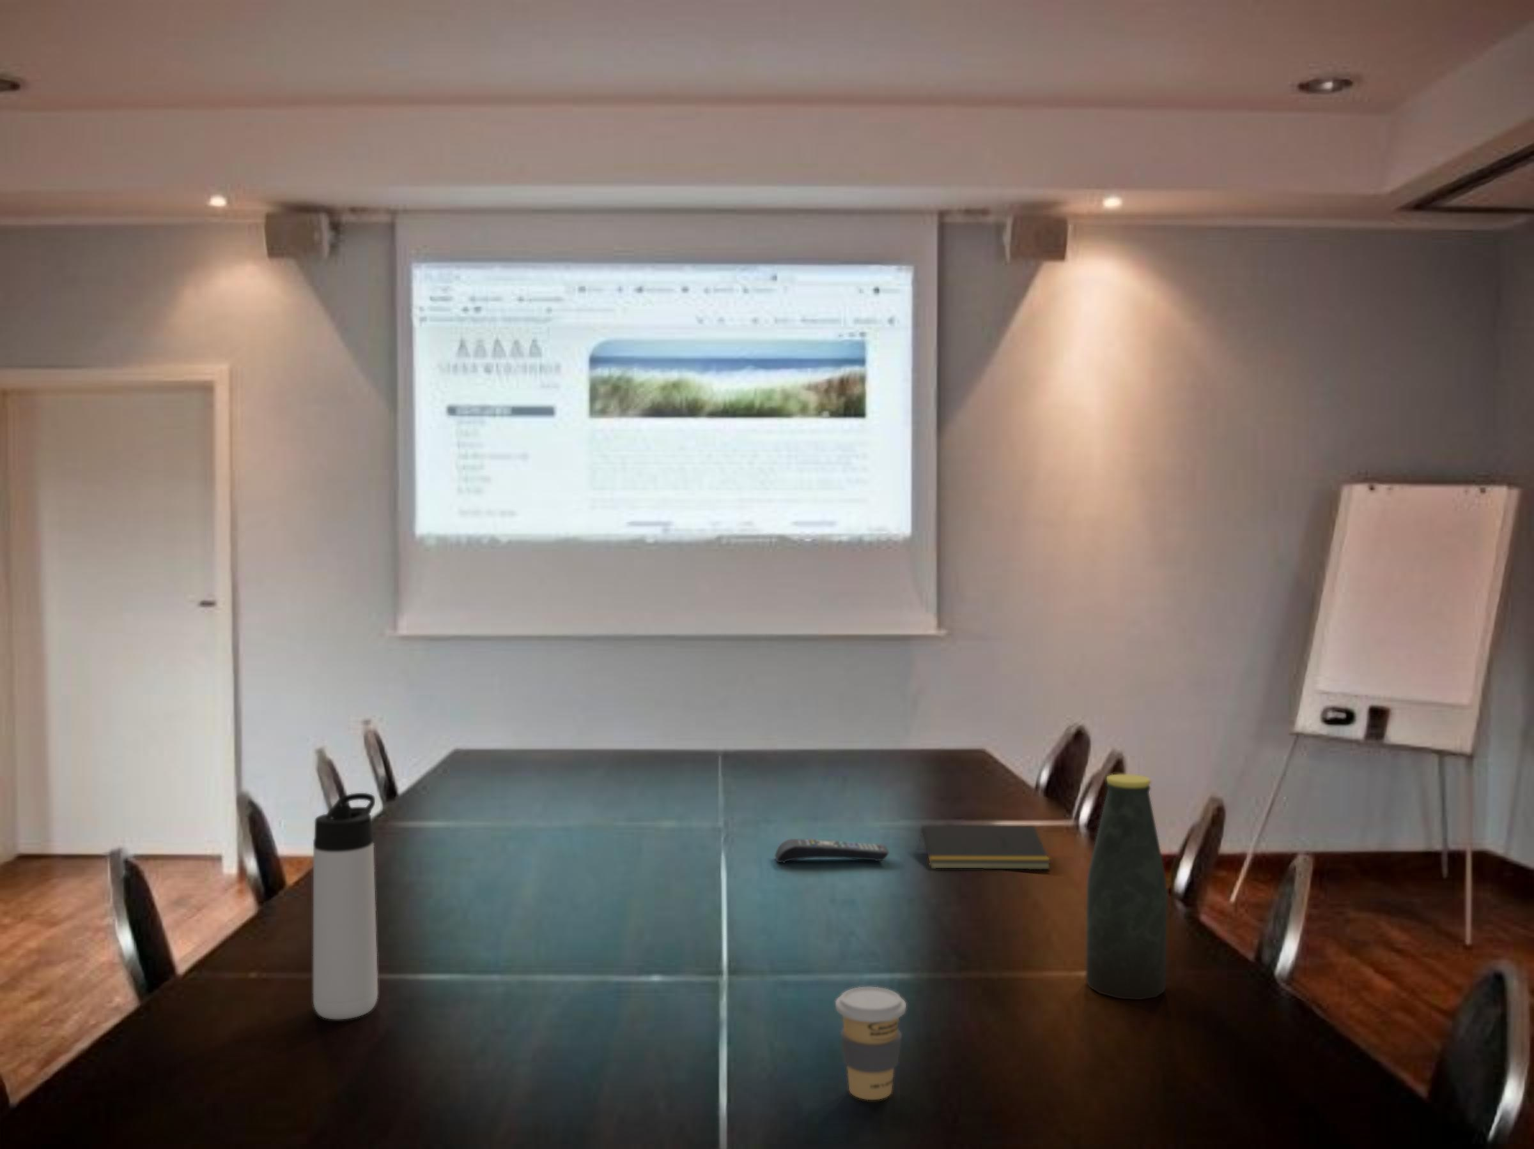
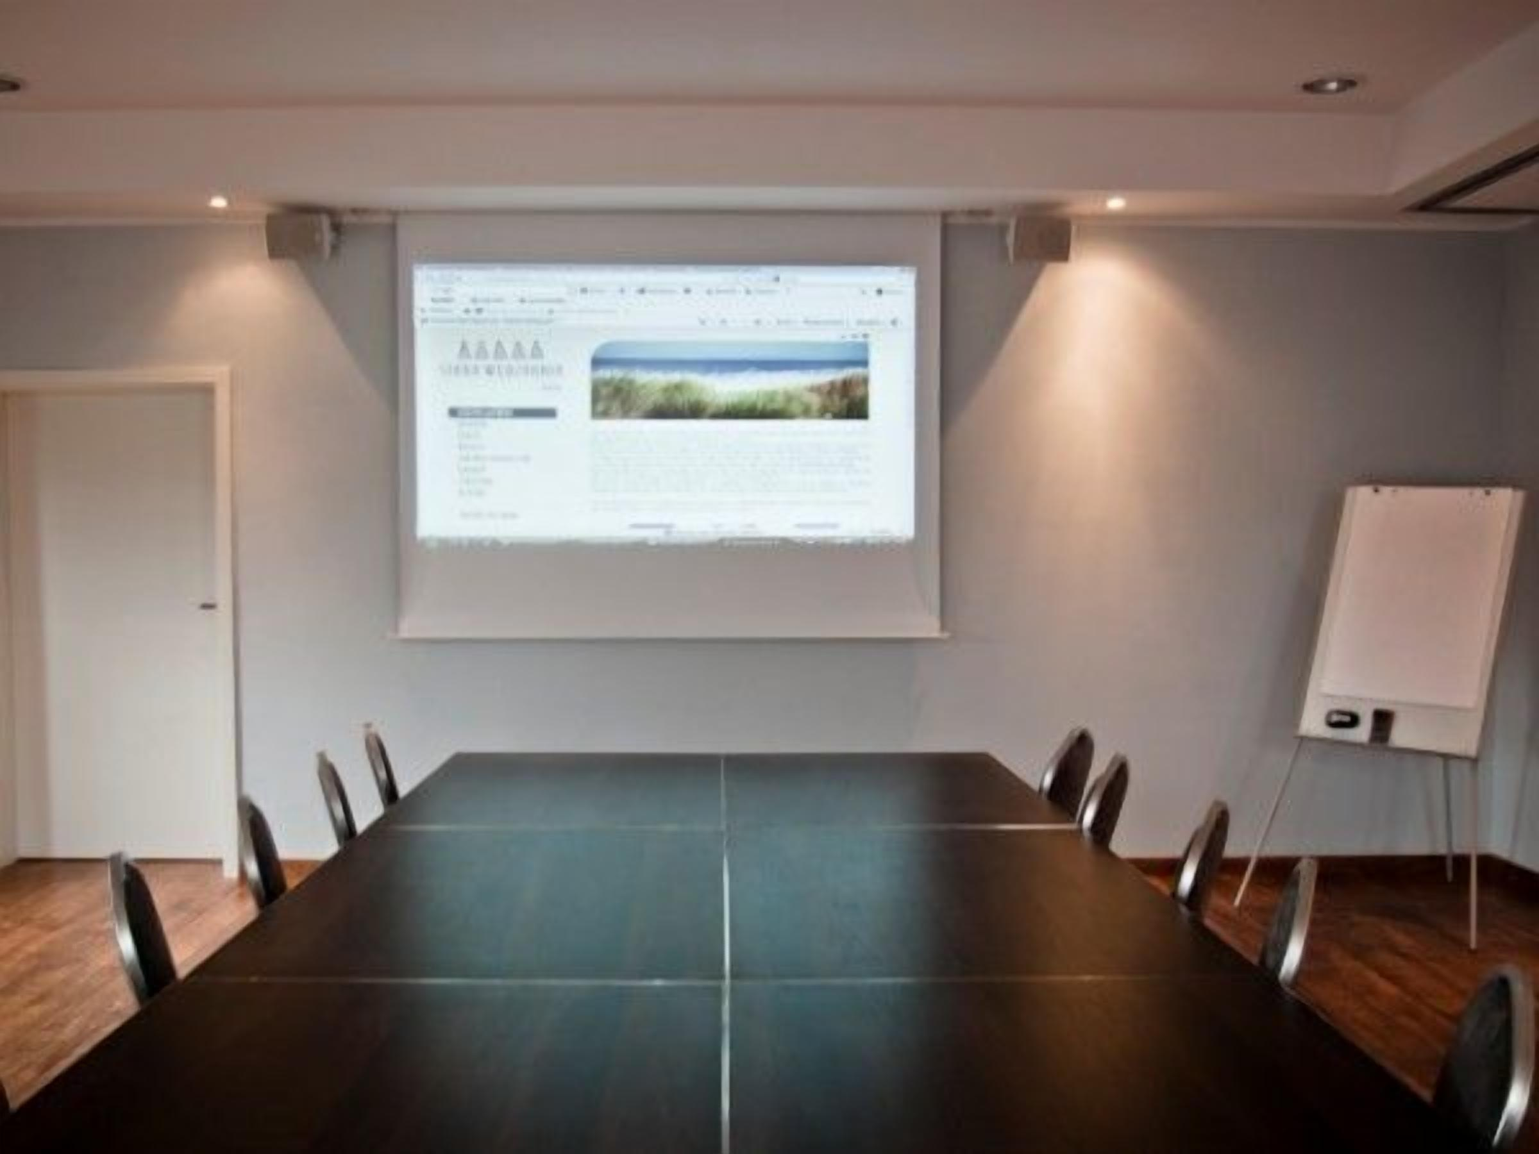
- bottle (1127, 882)
- remote control (831, 850)
- thermos bottle (349, 903)
- coffee cup (870, 1044)
- notepad (983, 846)
